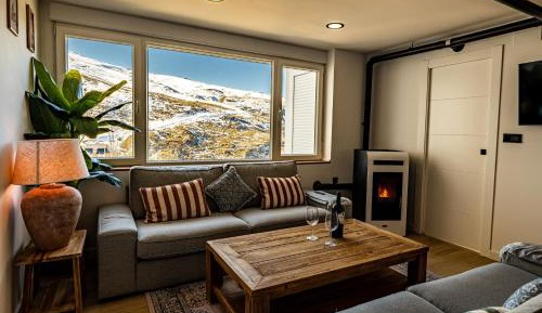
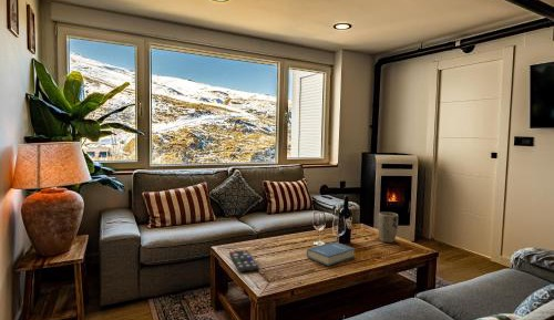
+ plant pot (388, 227)
+ remote control (243, 259)
+ hardback book (330, 252)
